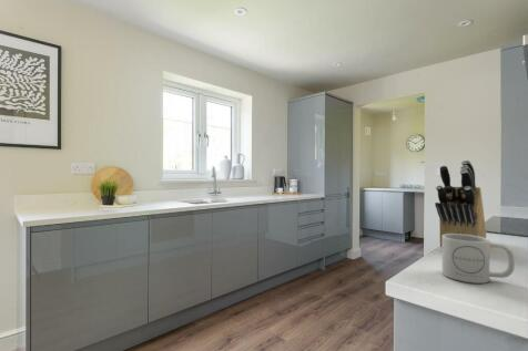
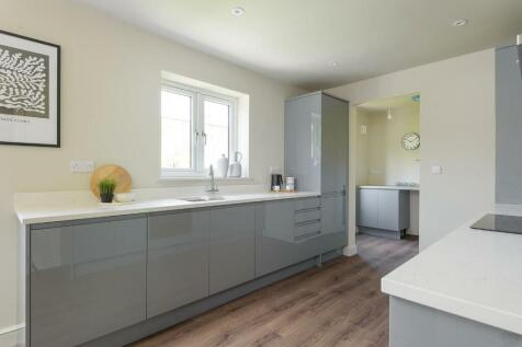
- knife block (461, 204)
- mug (476, 258)
